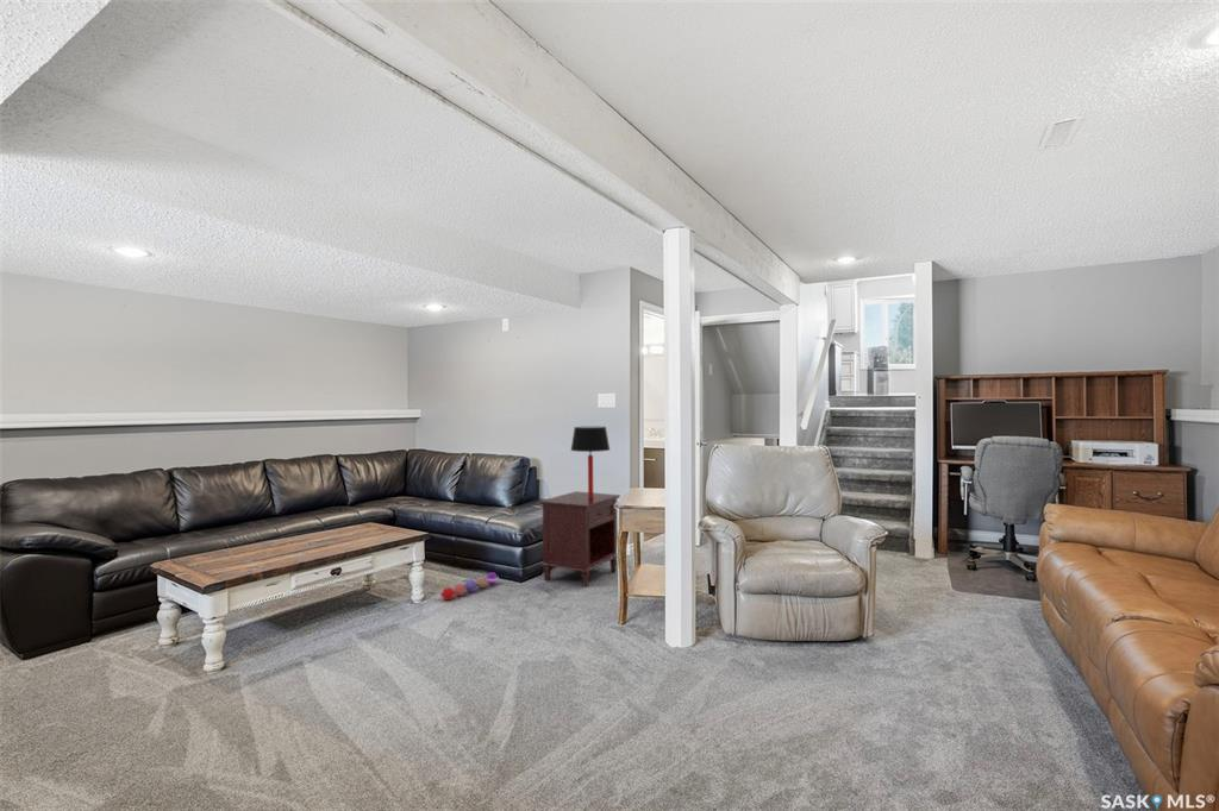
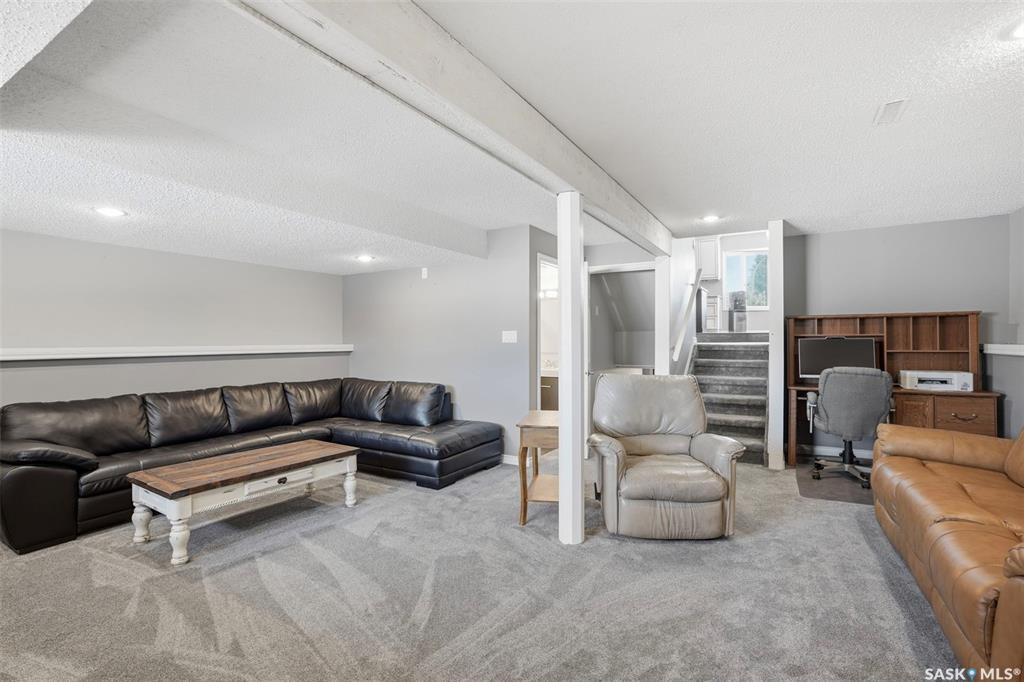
- nightstand (581, 536)
- ball (470, 585)
- table lamp (590, 461)
